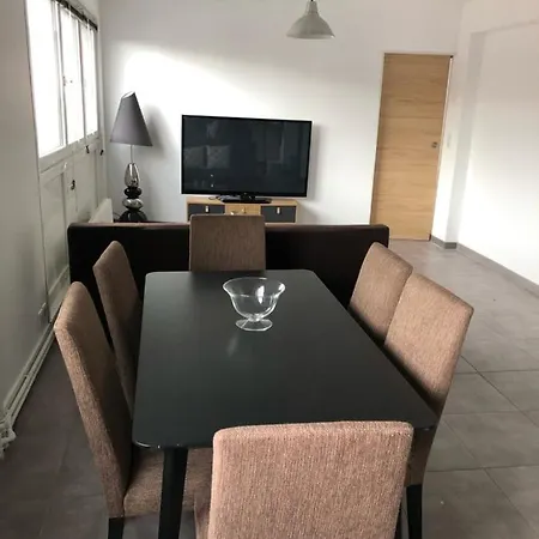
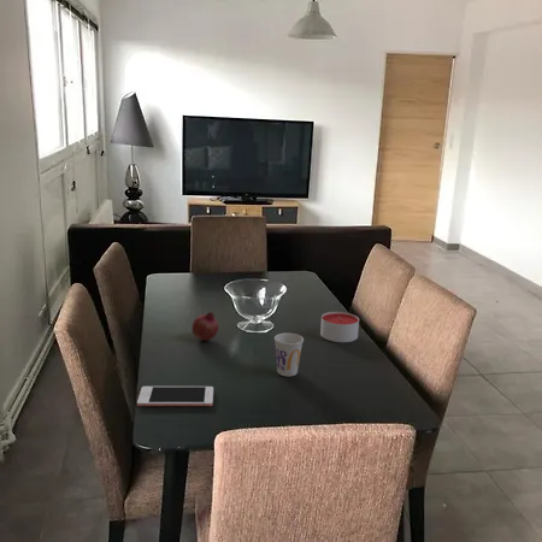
+ cell phone (176, 395)
+ candle (340, 325)
+ cup (288, 354)
+ fruit (205, 325)
